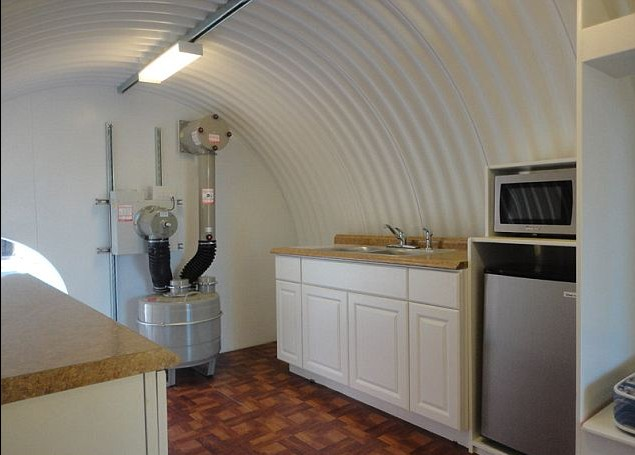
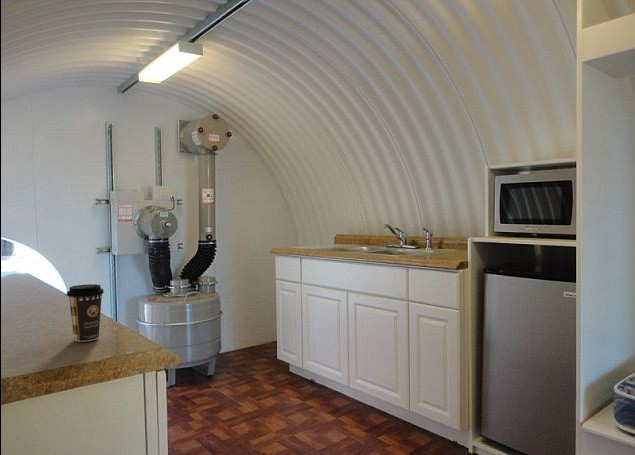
+ coffee cup (85, 312)
